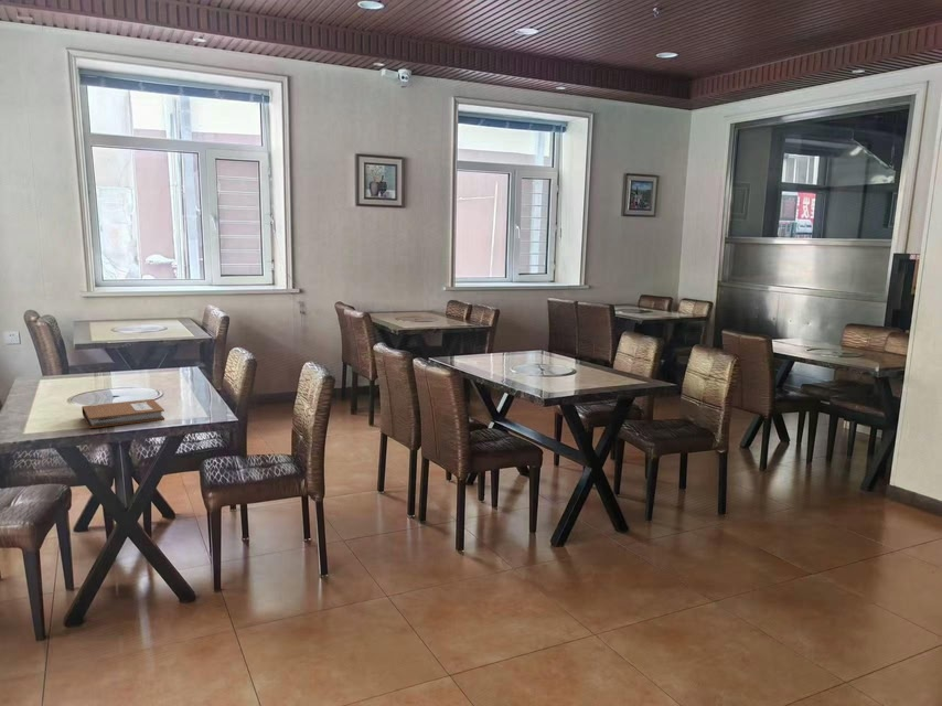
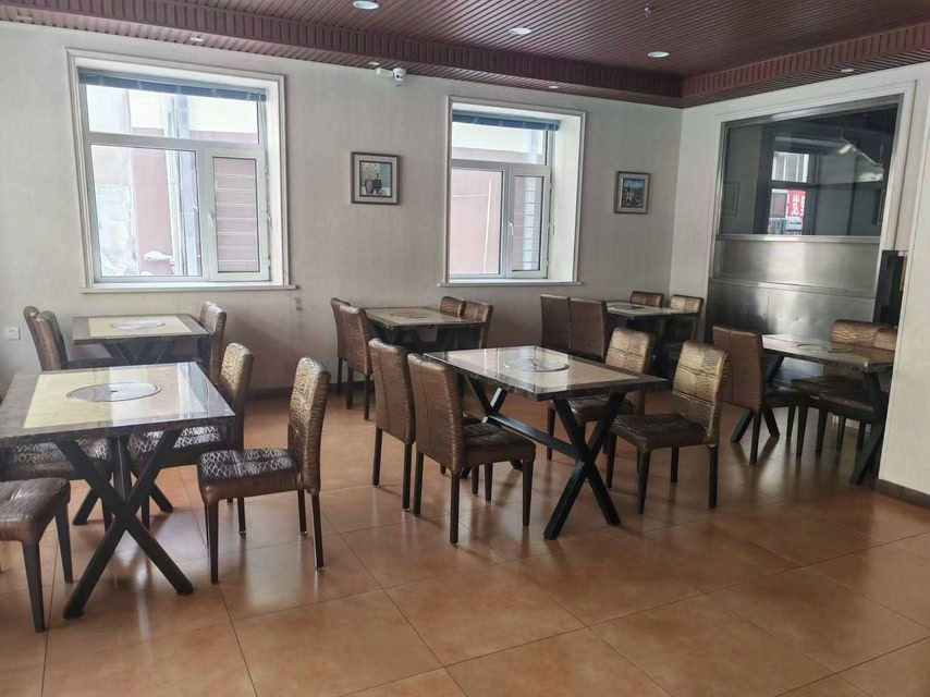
- notebook (125, 411)
